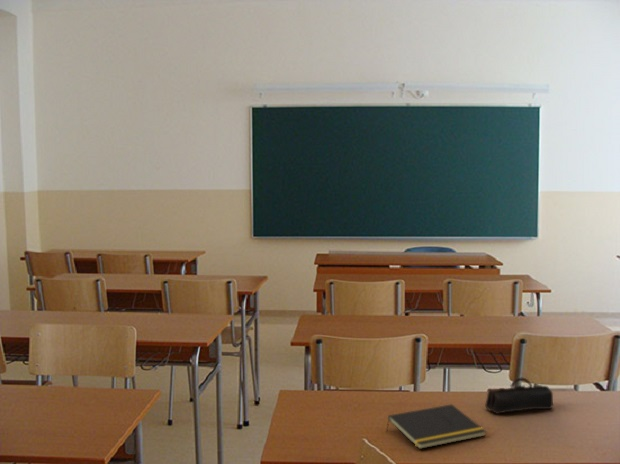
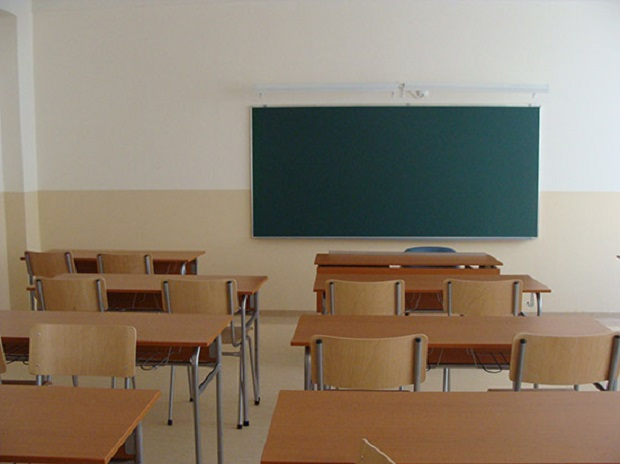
- notepad (436, 425)
- pencil case (519, 393)
